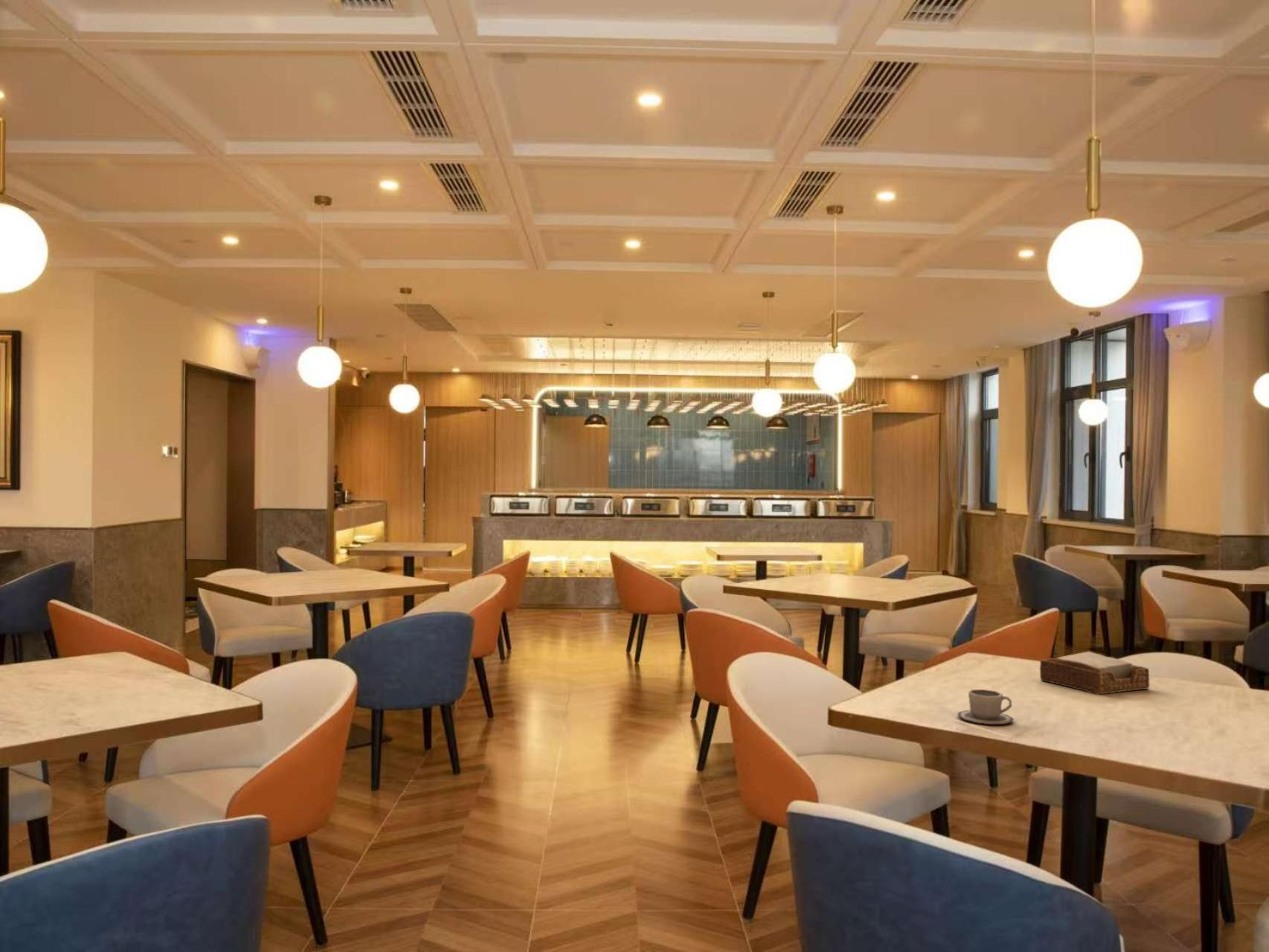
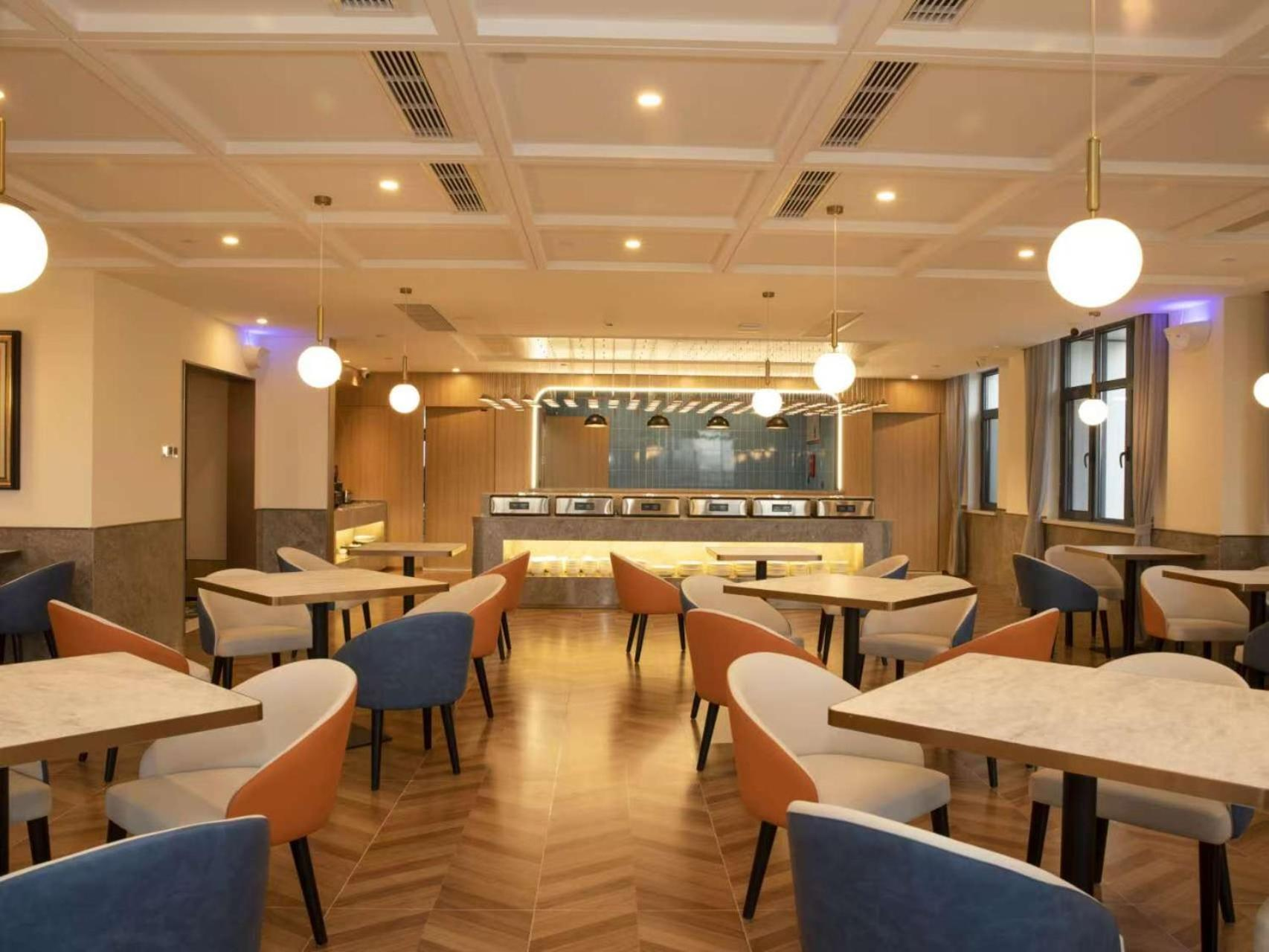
- cup (985, 706)
- napkin holder (1093, 671)
